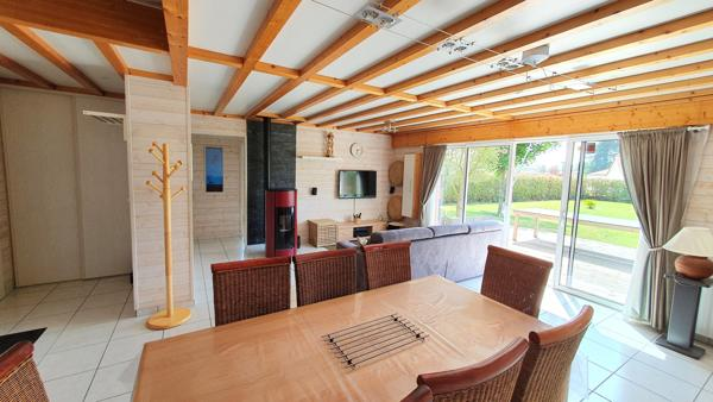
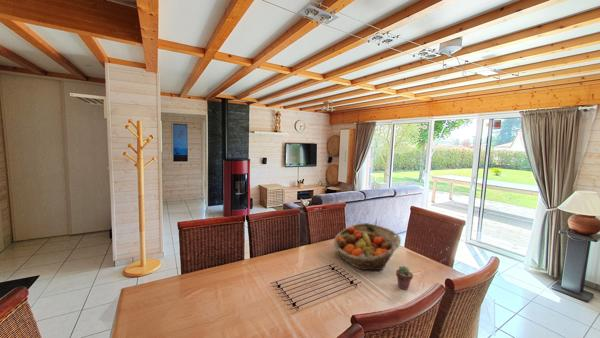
+ fruit basket (365, 244)
+ potted succulent (404, 276)
